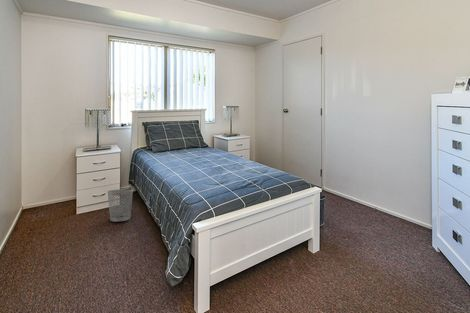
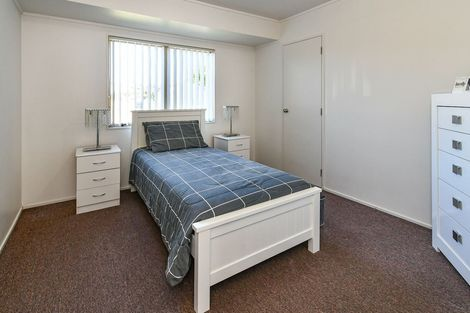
- wastebasket (120, 205)
